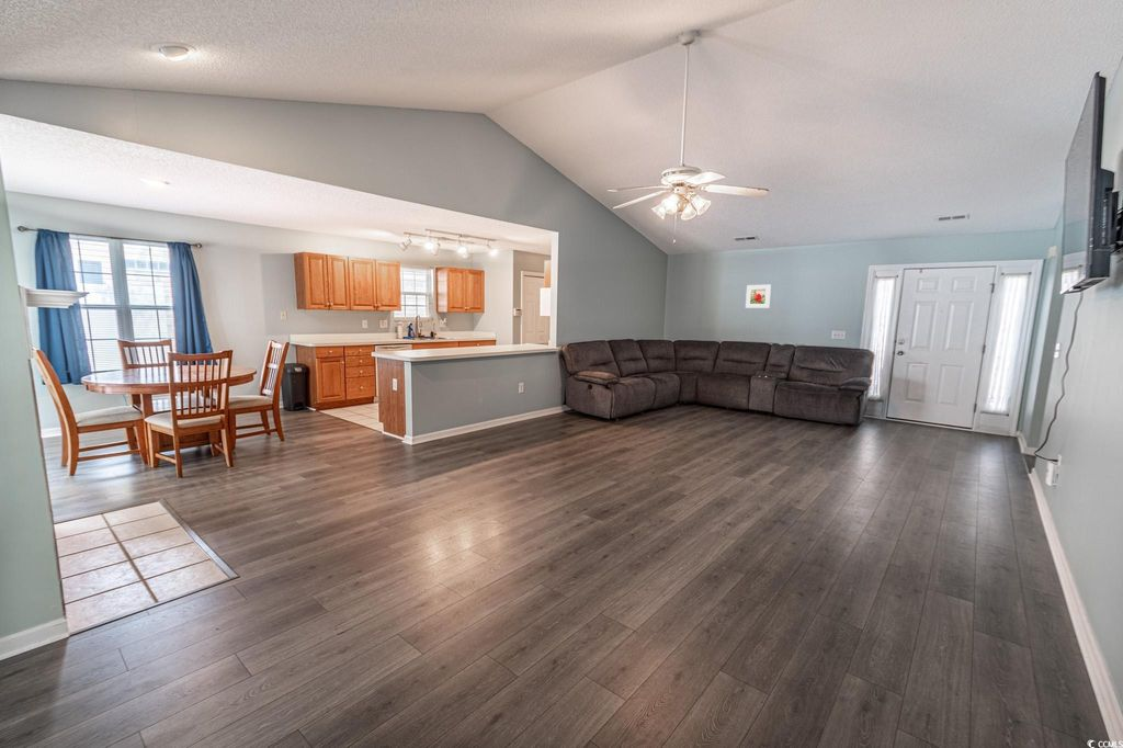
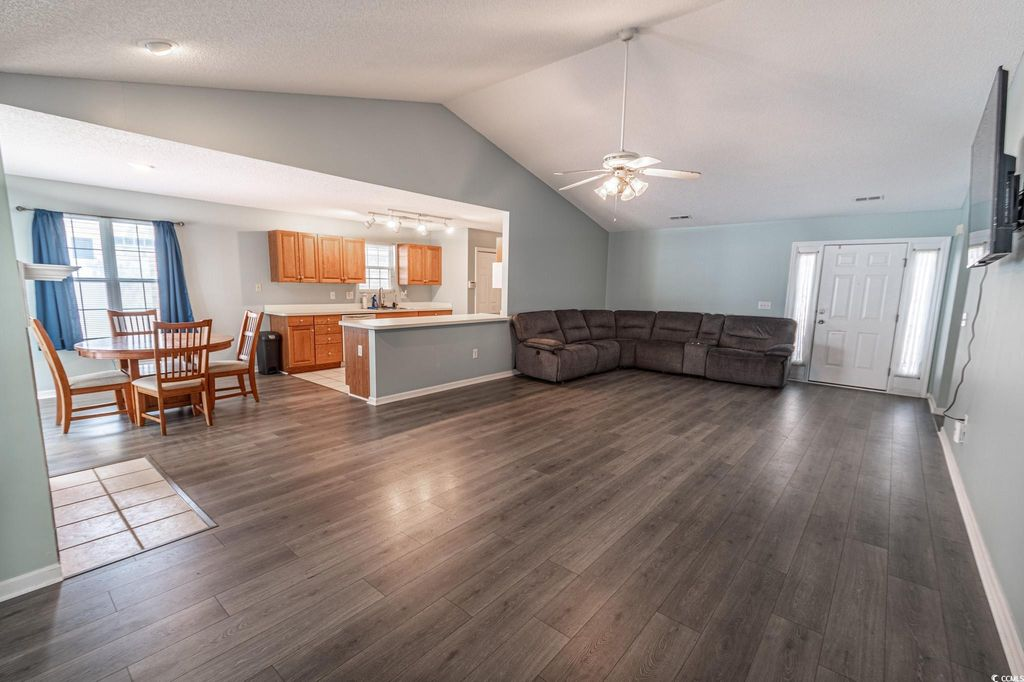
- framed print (758, 296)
